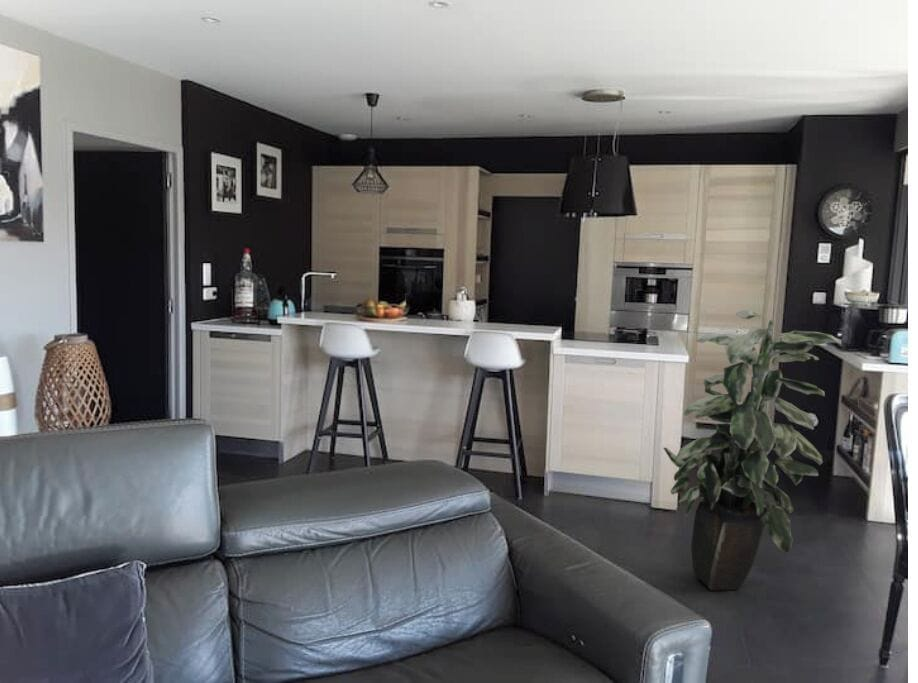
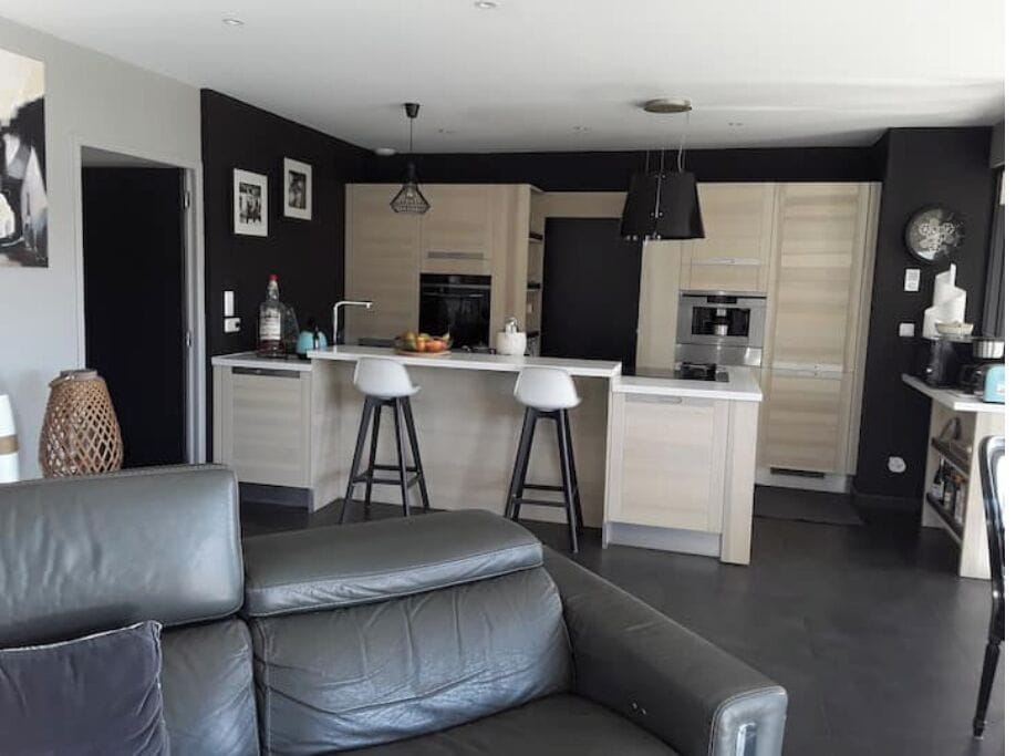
- indoor plant (744, 453)
